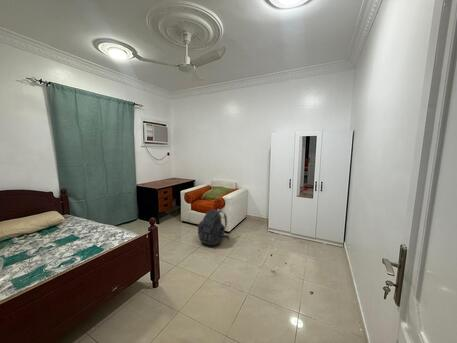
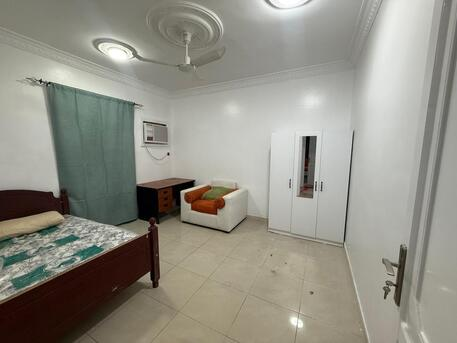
- backpack (213, 225)
